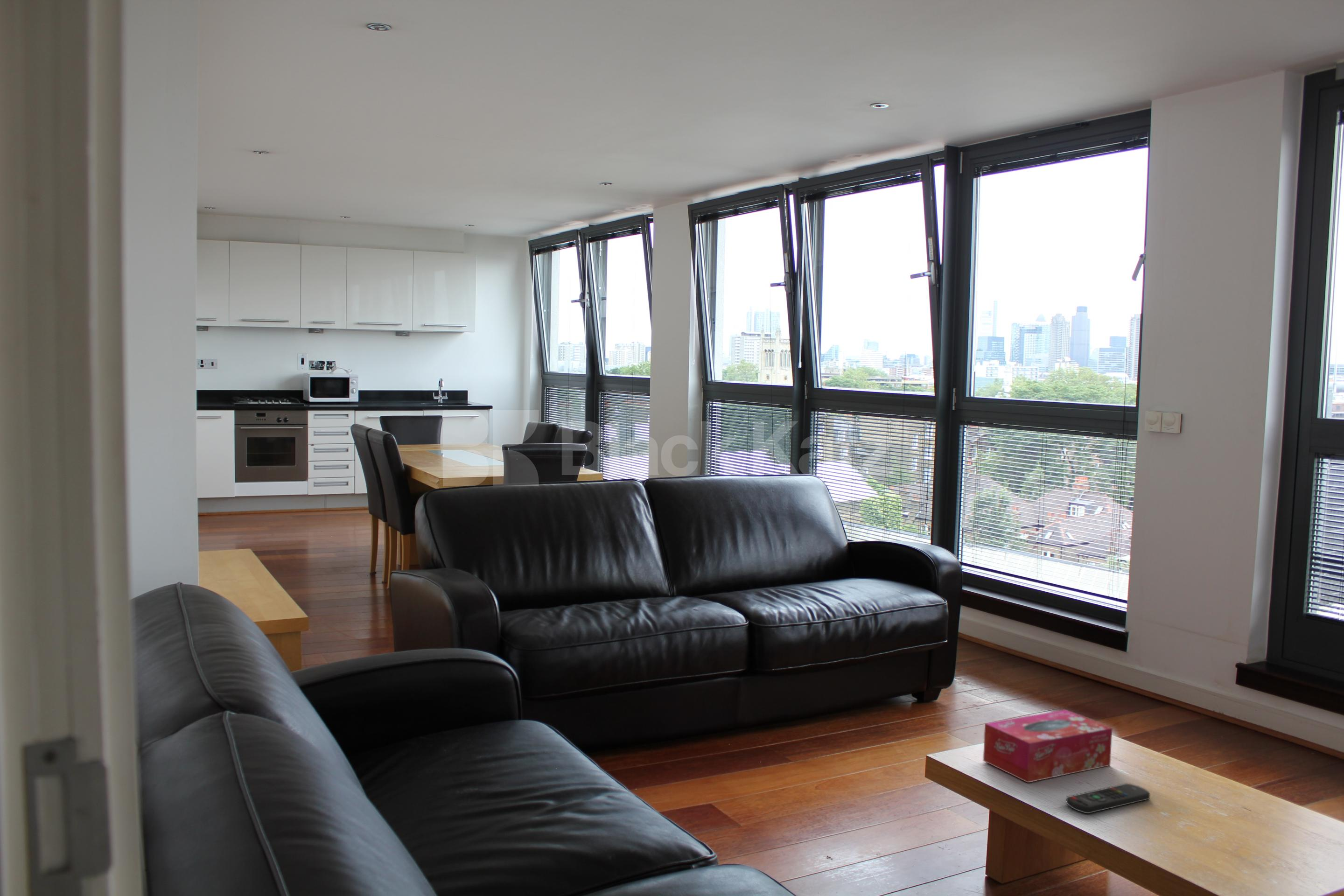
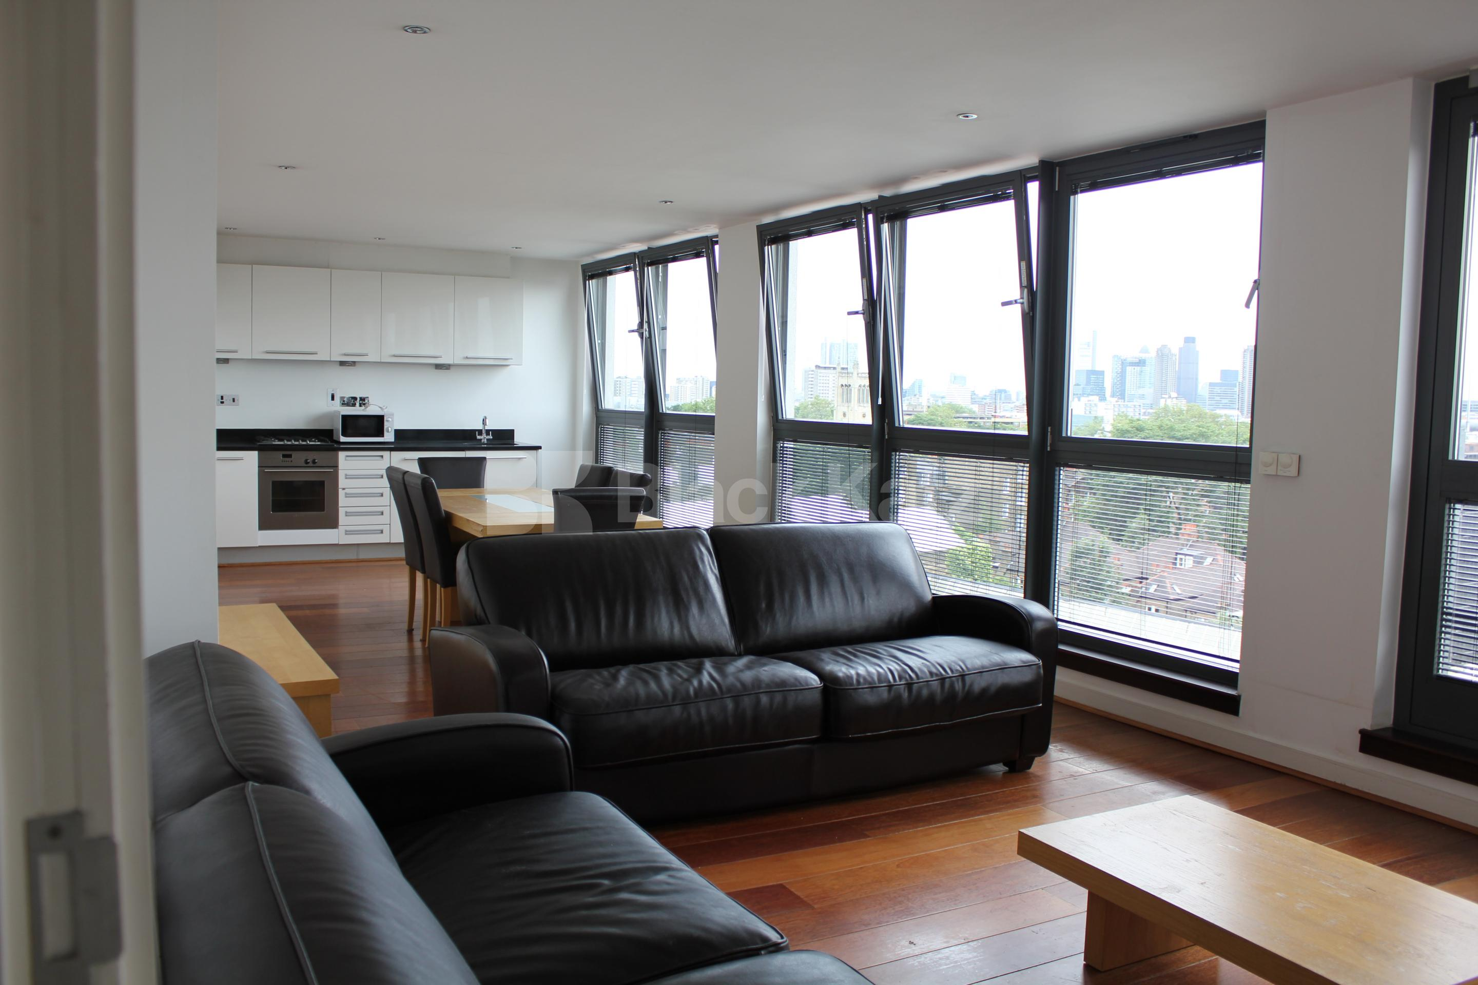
- remote control (1108, 798)
- tissue box (1047, 744)
